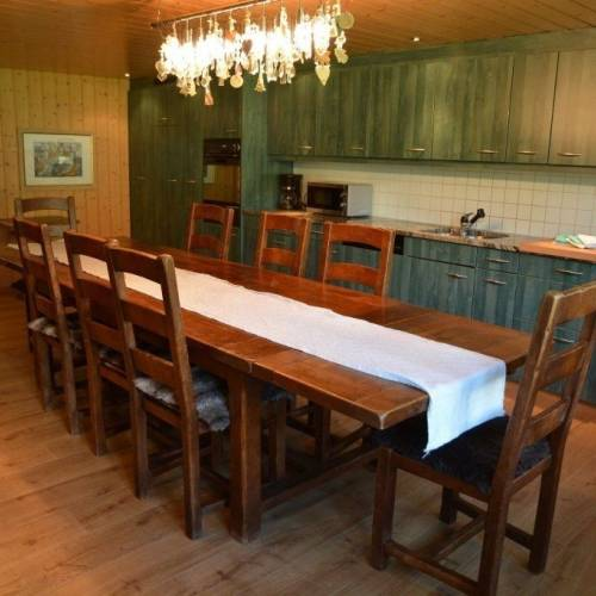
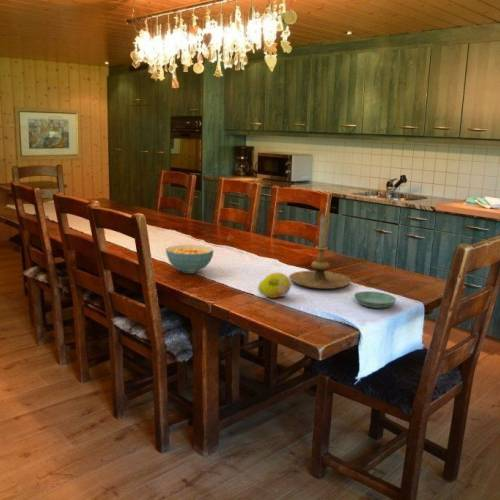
+ cereal bowl (189, 260)
+ fruit (275, 285)
+ candle holder (321, 248)
+ saucer (374, 300)
